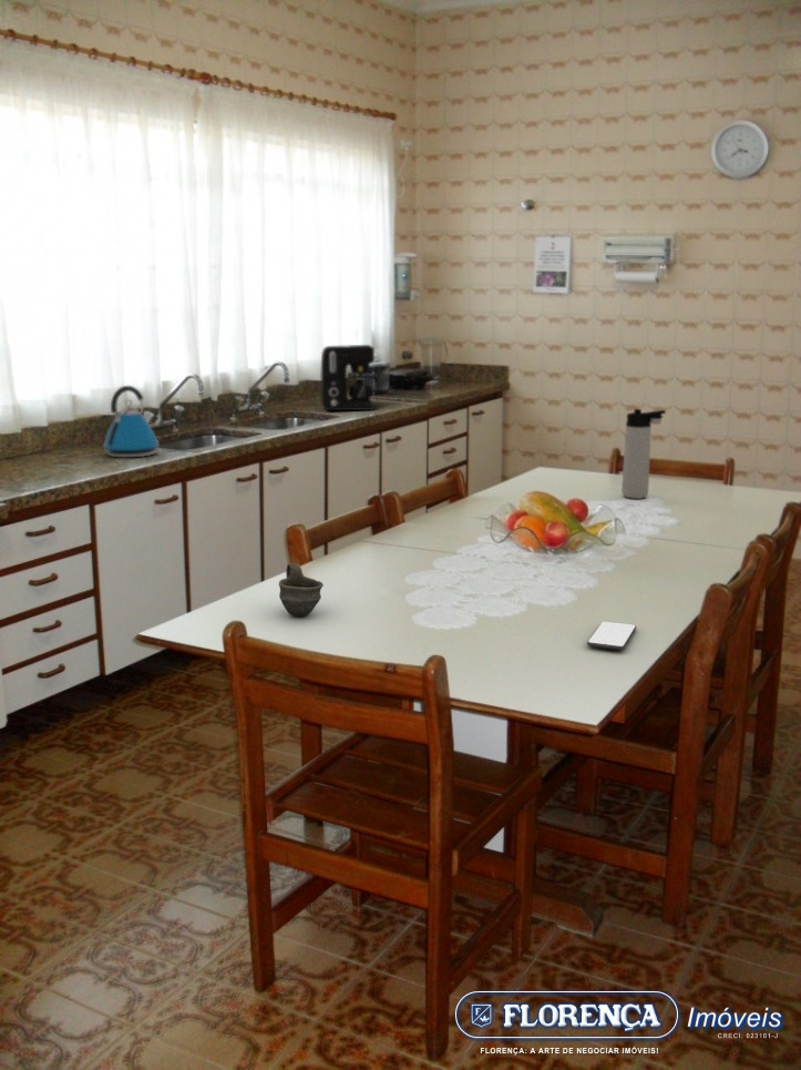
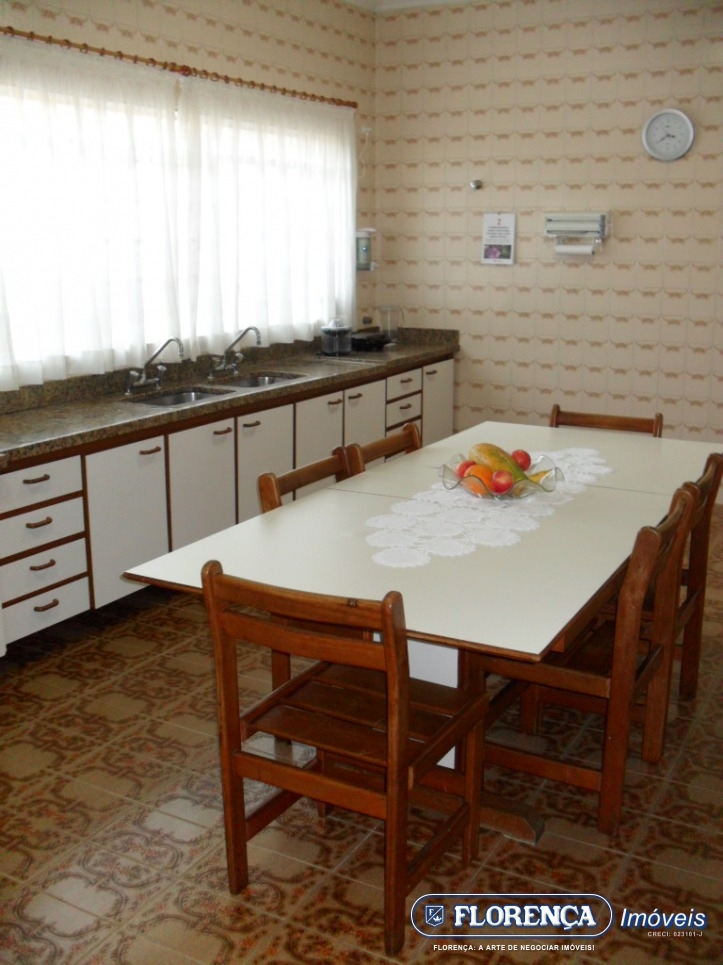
- coffee maker (351, 377)
- smartphone (612, 634)
- thermos bottle (643, 454)
- cup (301, 590)
- kettle (127, 419)
